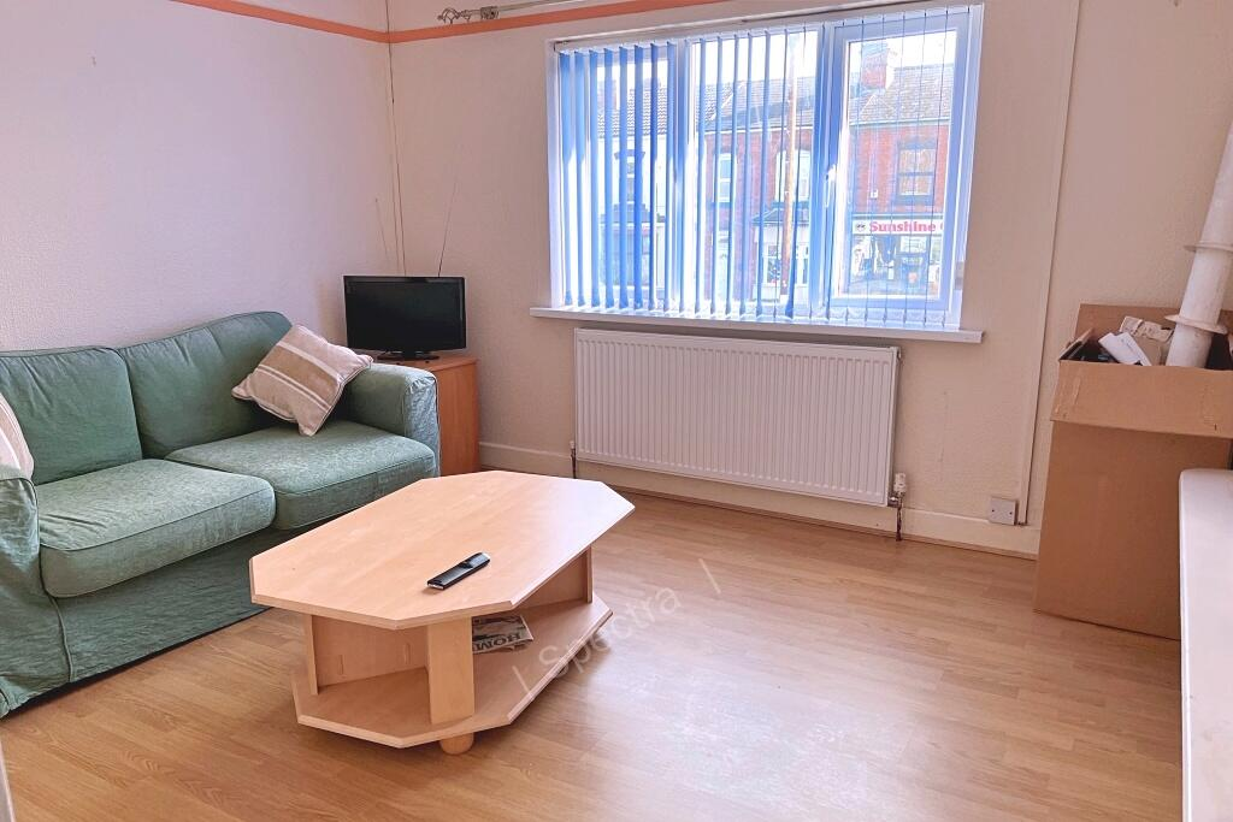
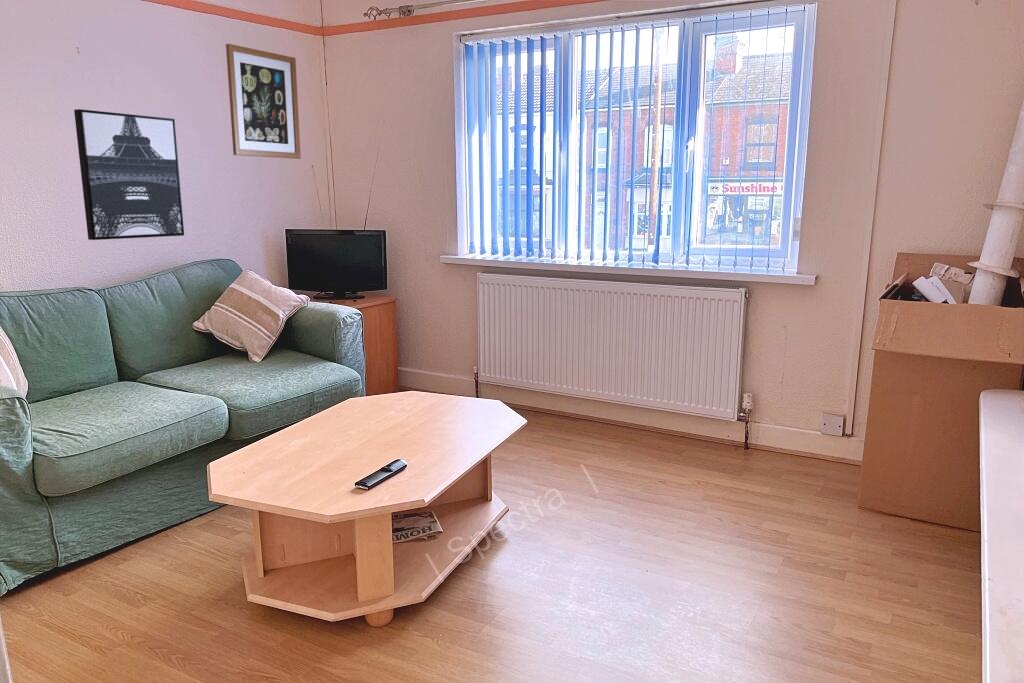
+ wall art (133, 177)
+ wall art (265, 104)
